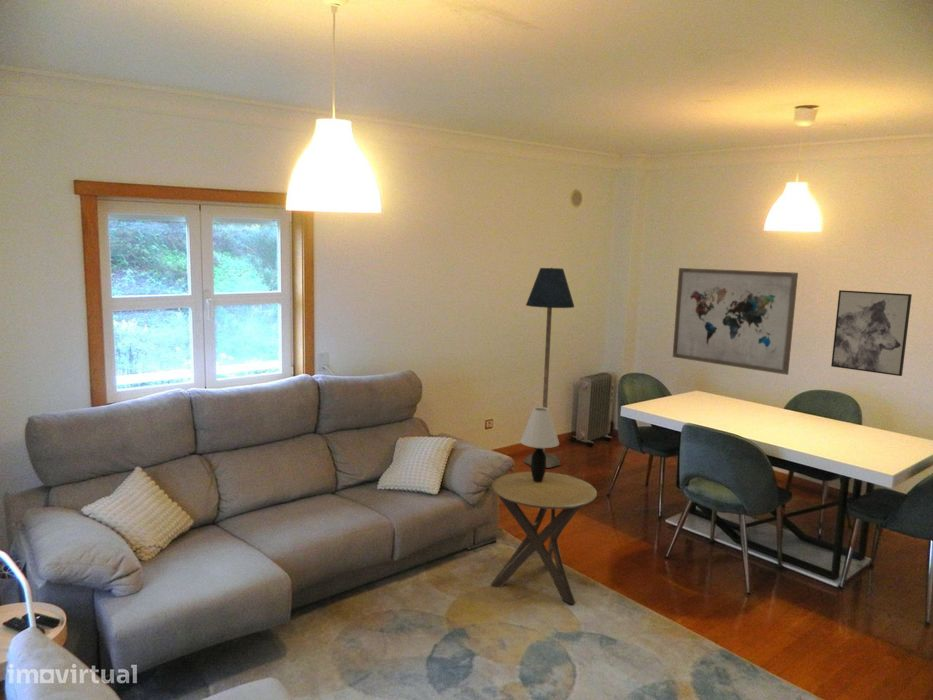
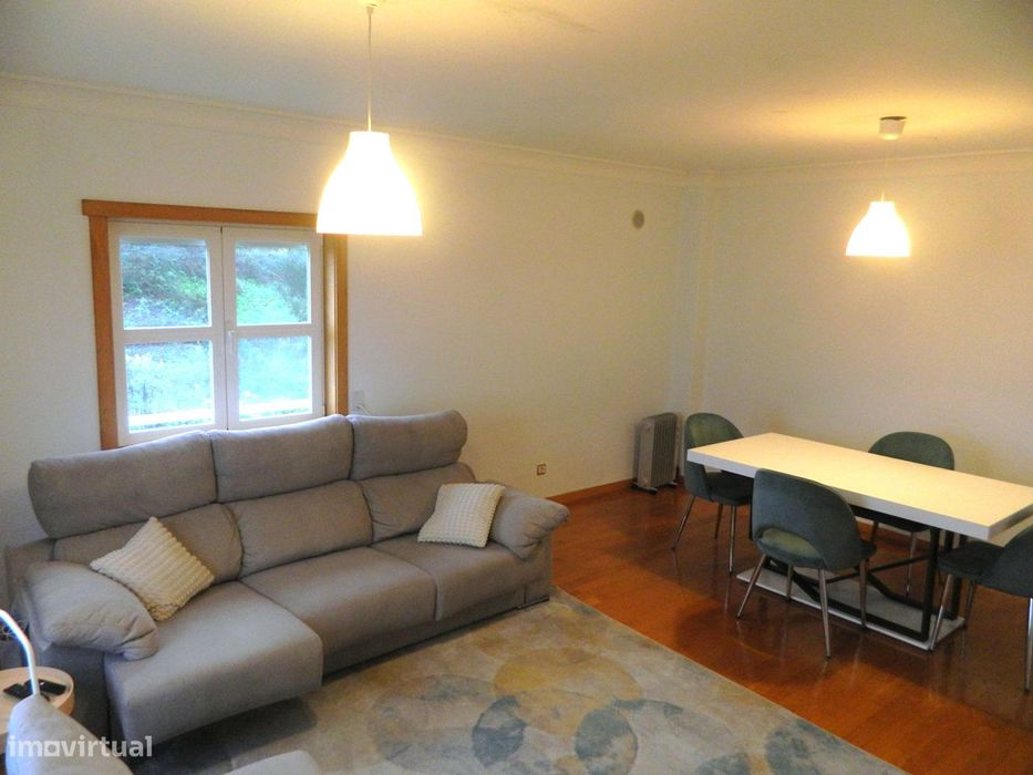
- table lamp (539, 444)
- wall art (730, 318)
- floor lamp (546, 366)
- side table (541, 536)
- wall art (869, 331)
